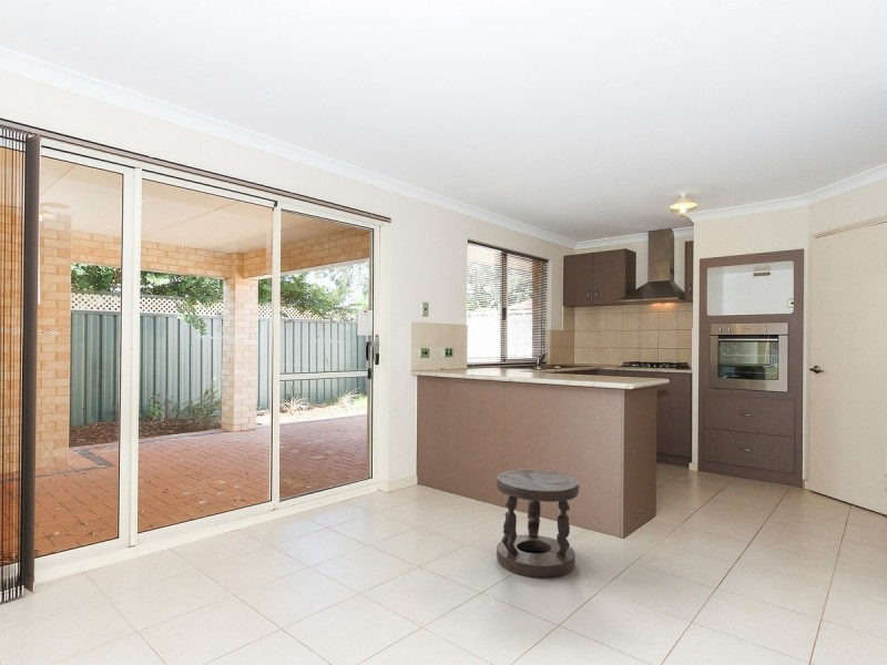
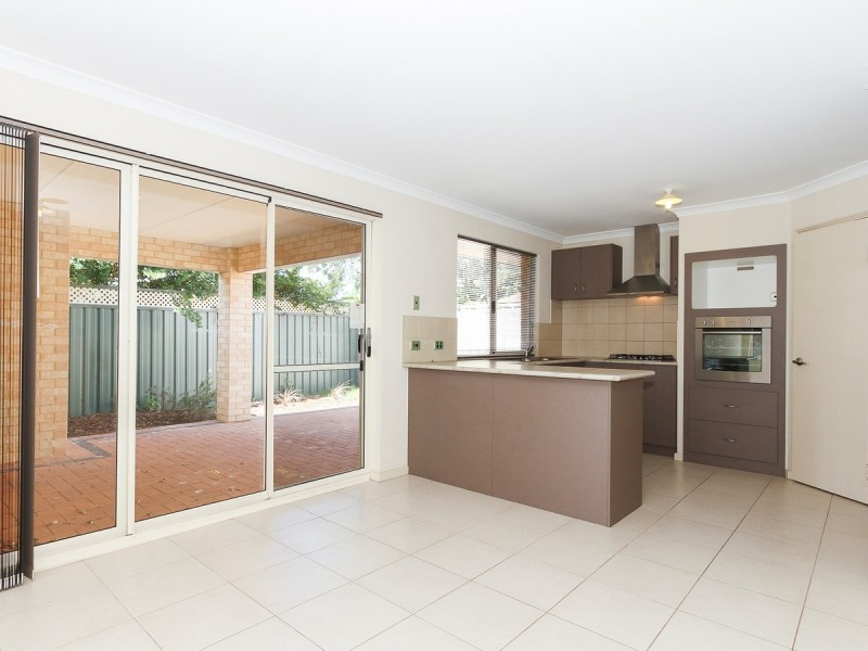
- stool (537, 519)
